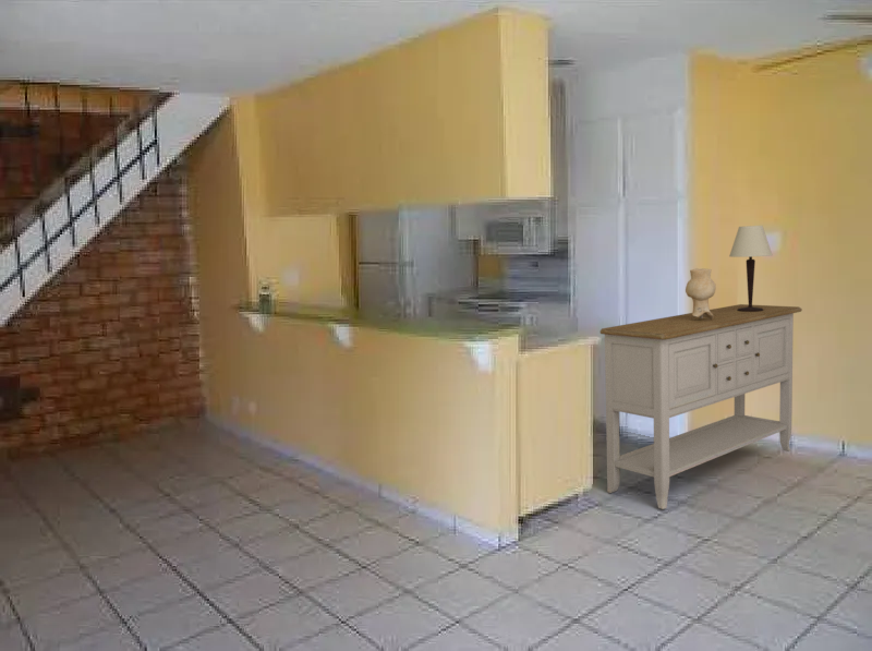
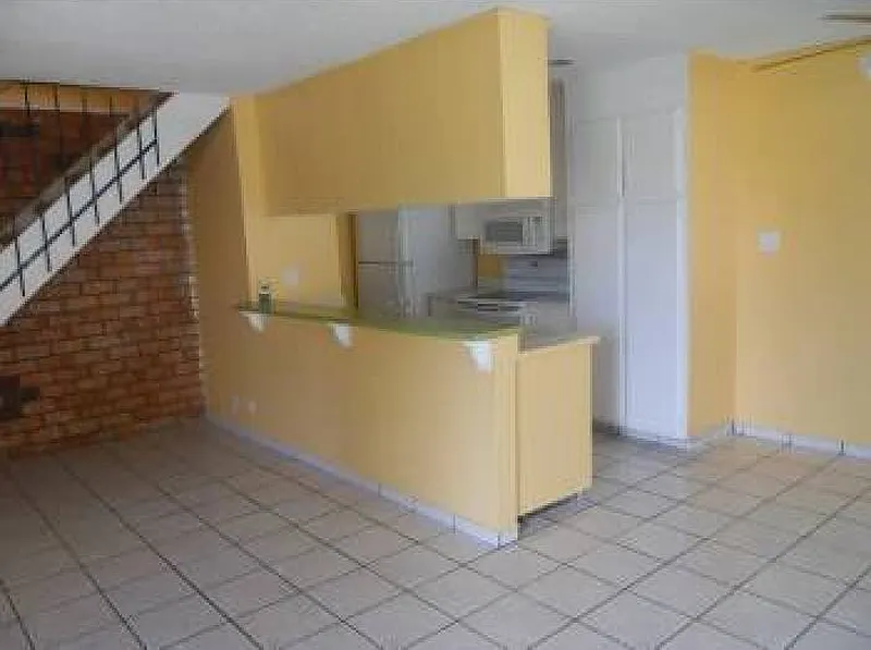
- sideboard (708, 395)
- decorative vase (700, 293)
- table lamp (750, 267)
